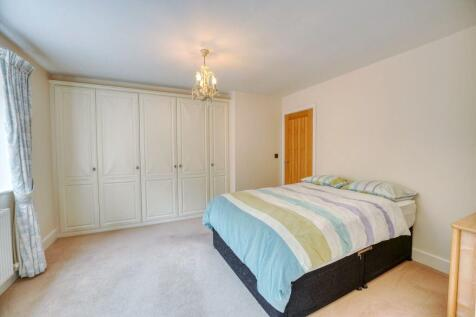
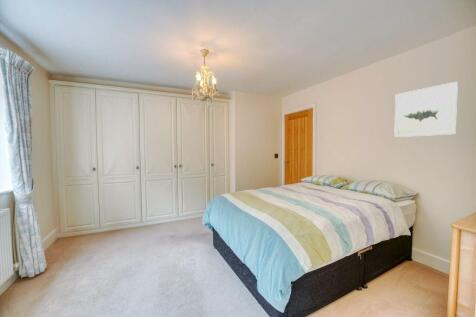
+ wall art (422, 112)
